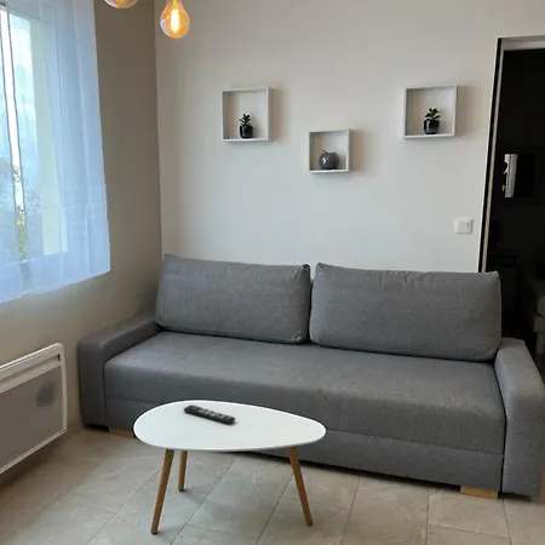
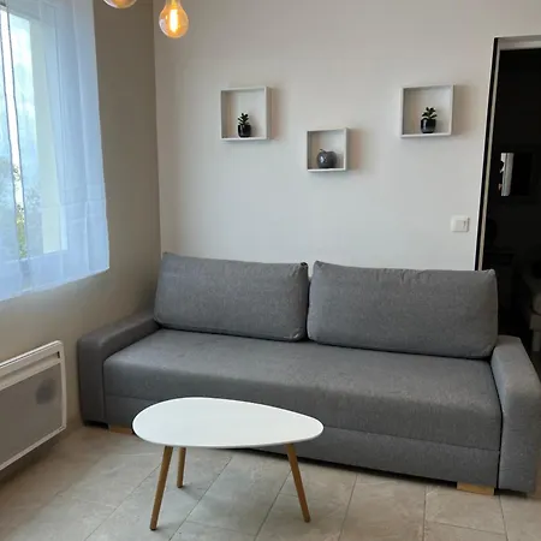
- remote control (208, 413)
